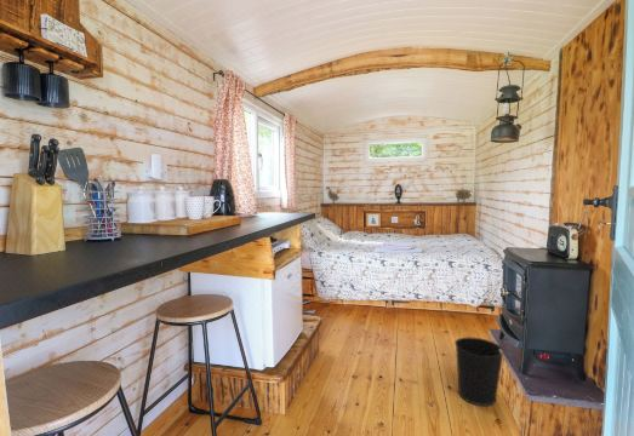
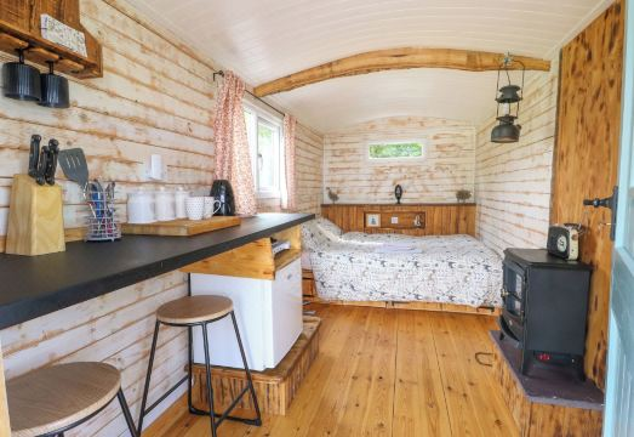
- wastebasket (478, 371)
